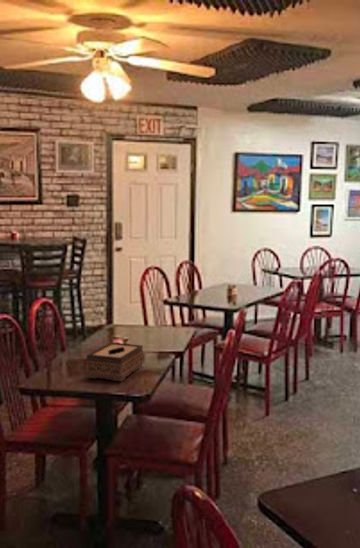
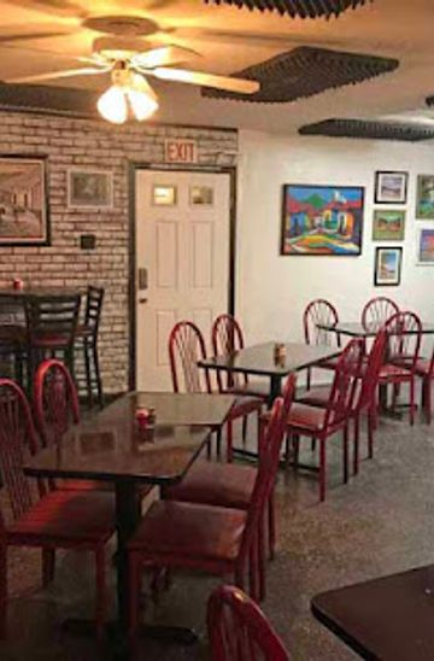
- tissue box (115, 360)
